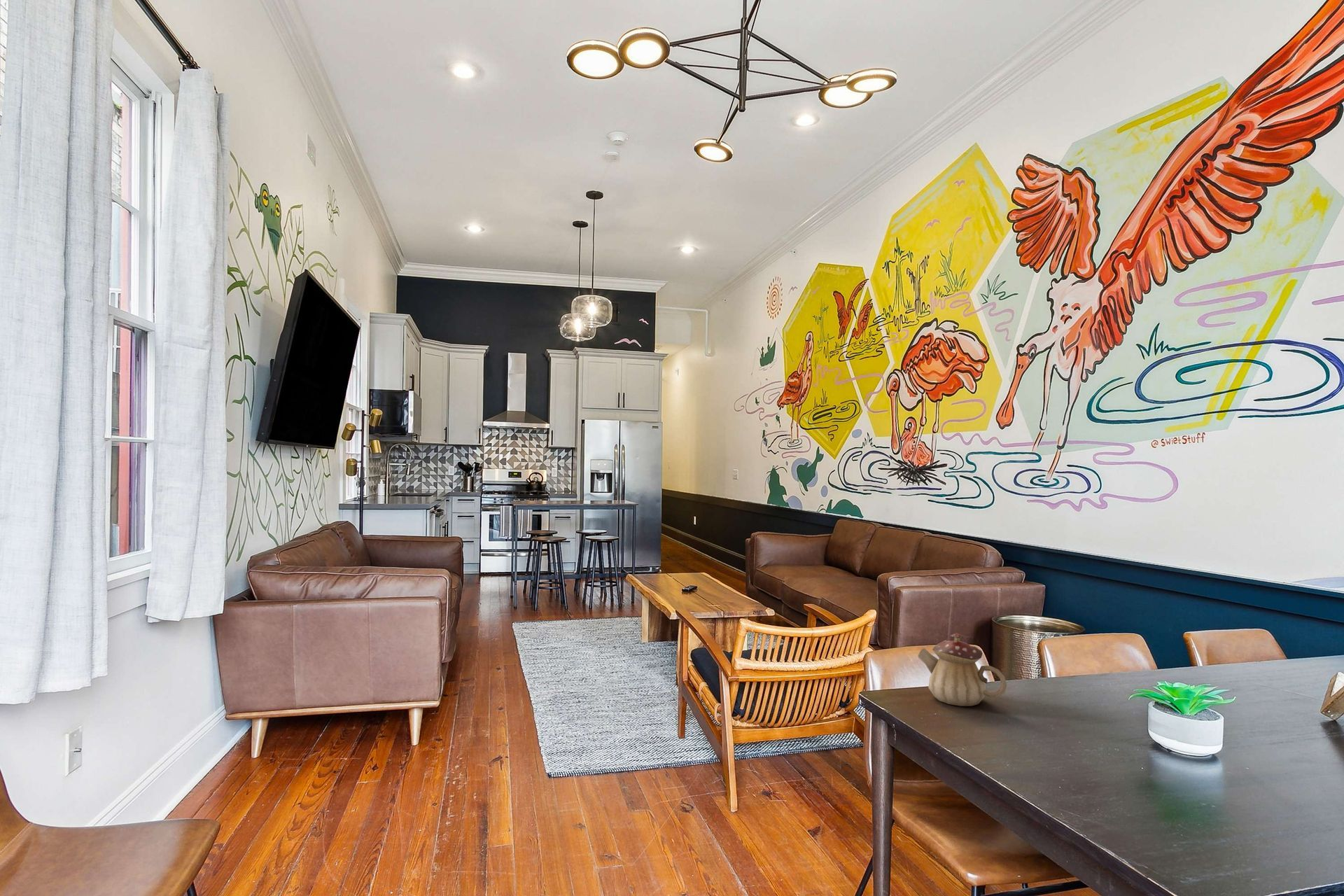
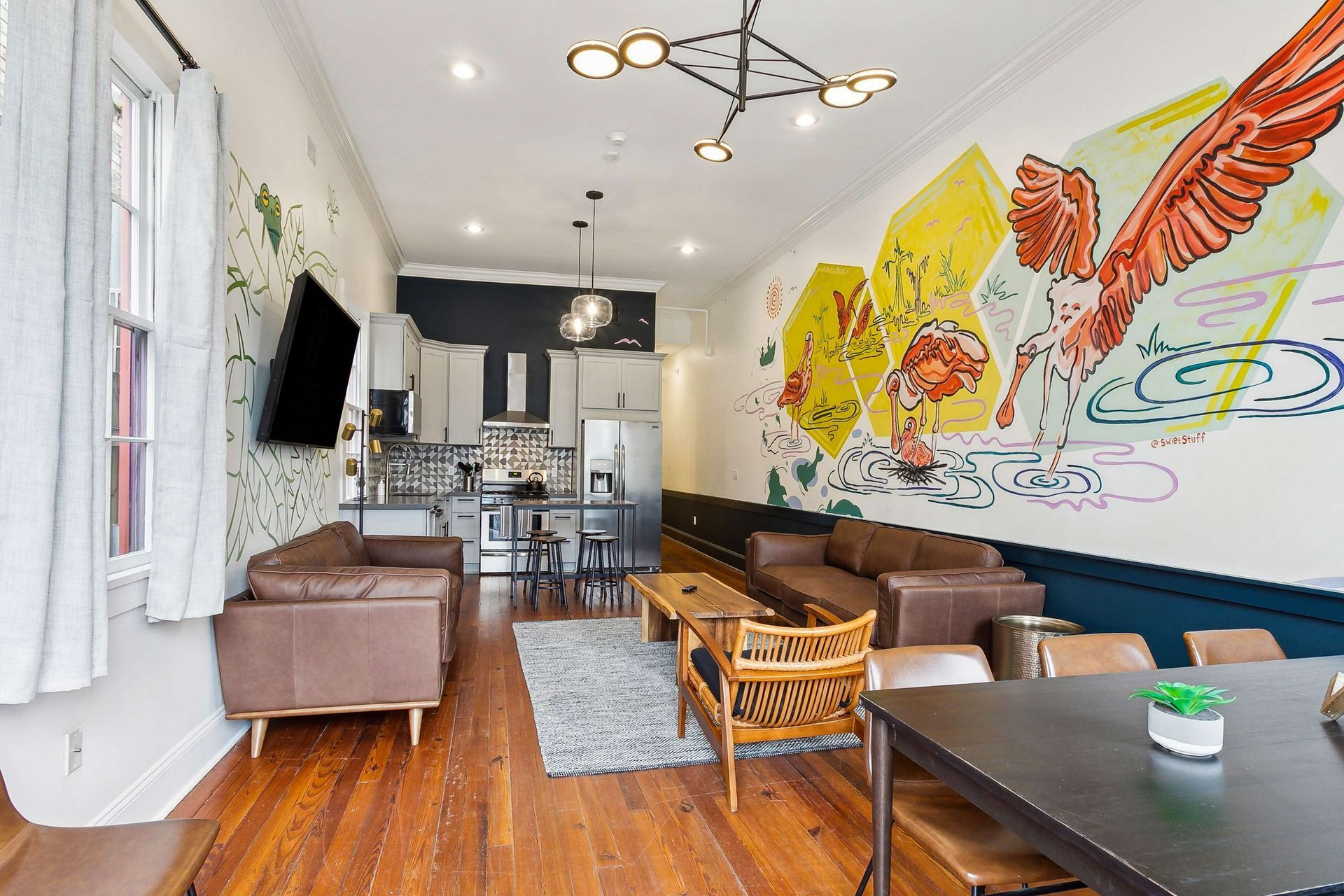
- teapot (960, 666)
